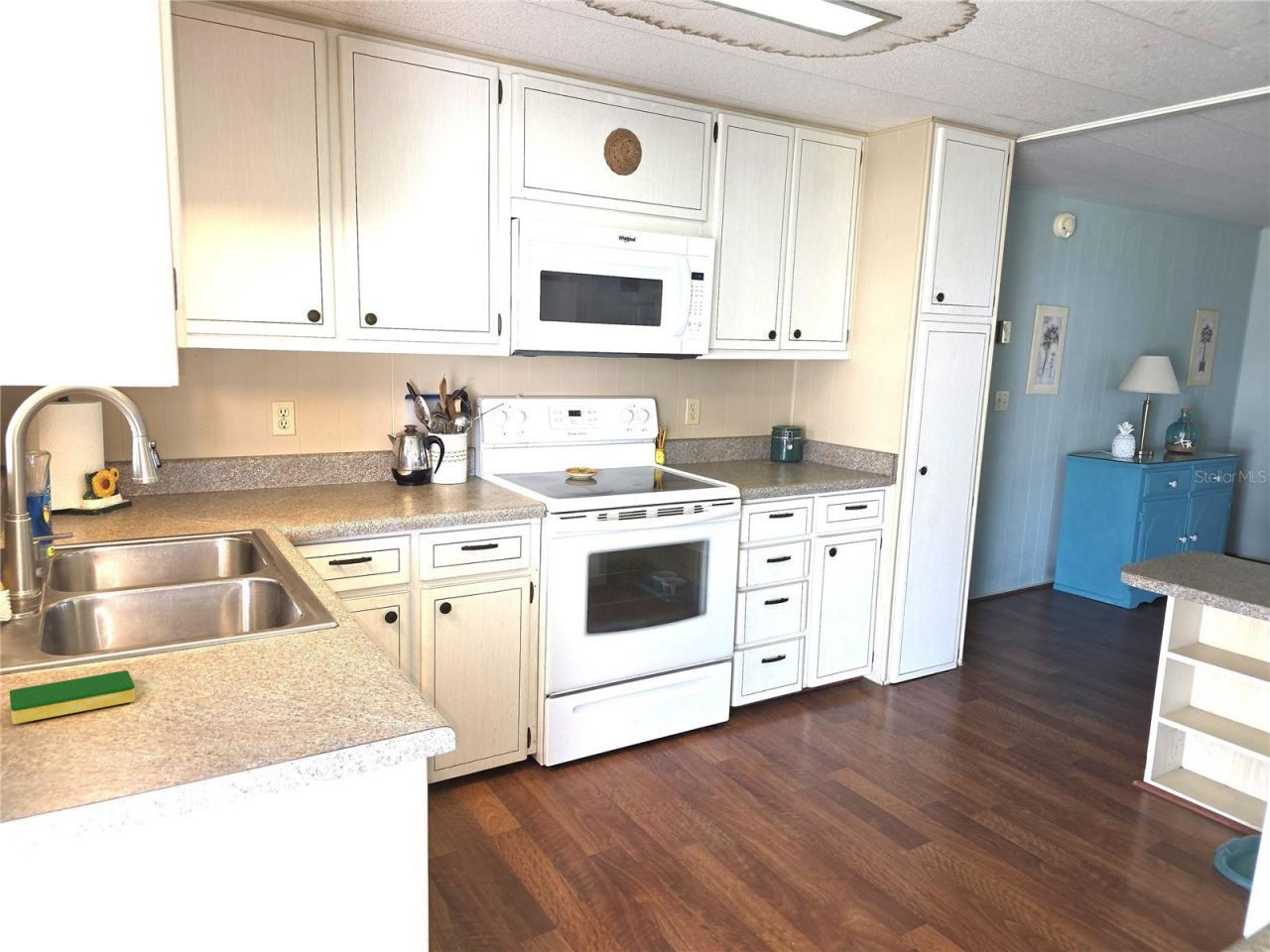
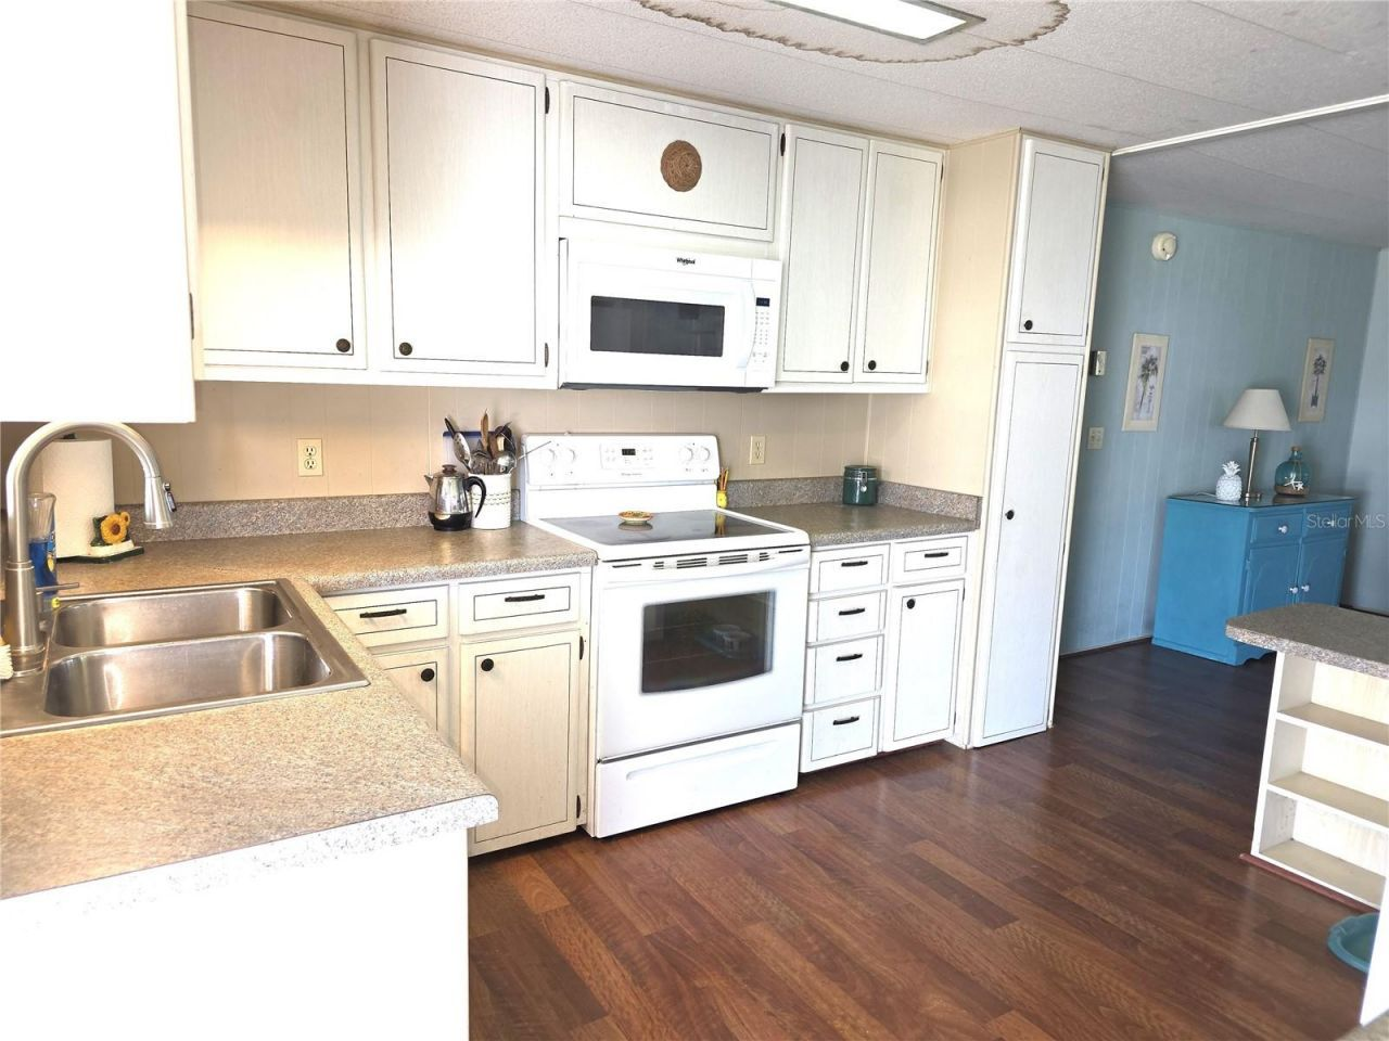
- dish sponge (72, 695)
